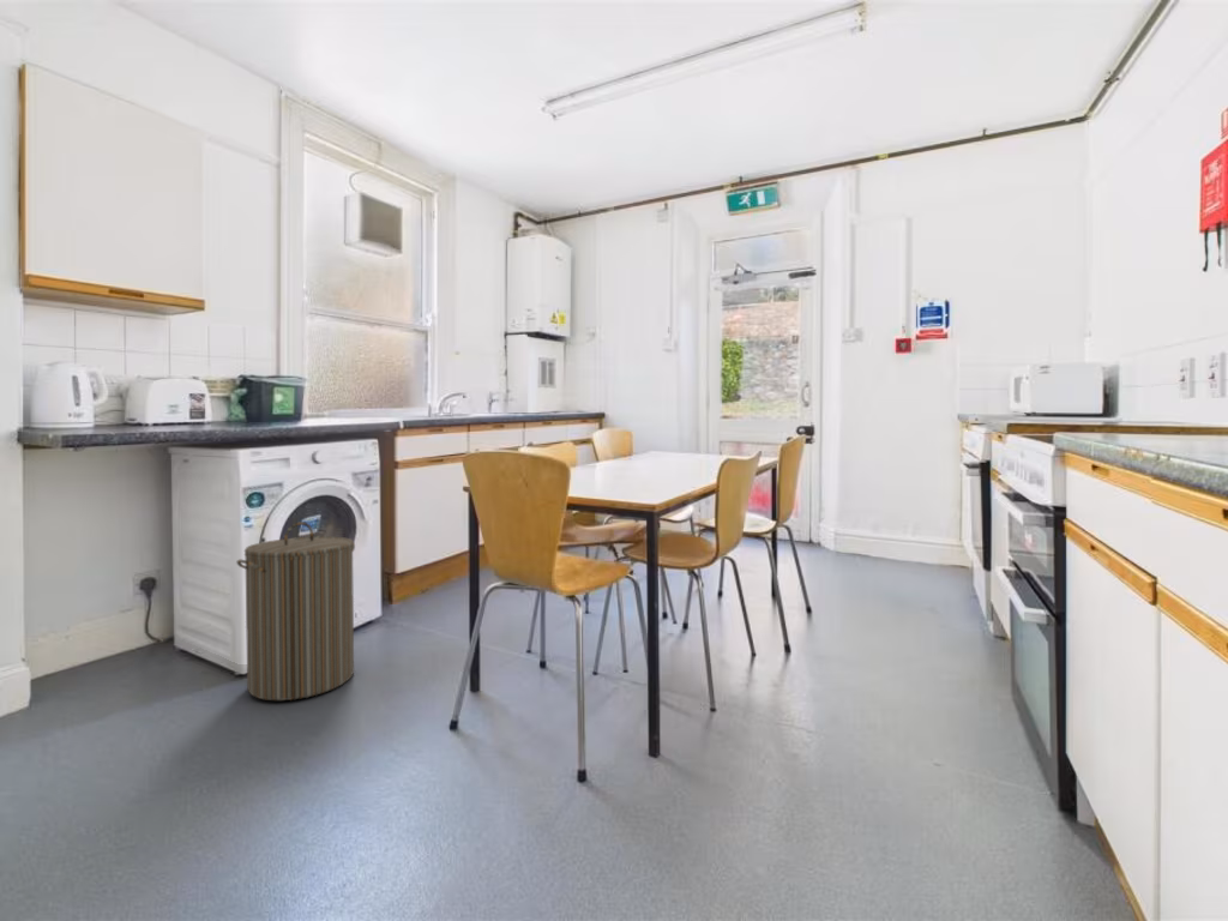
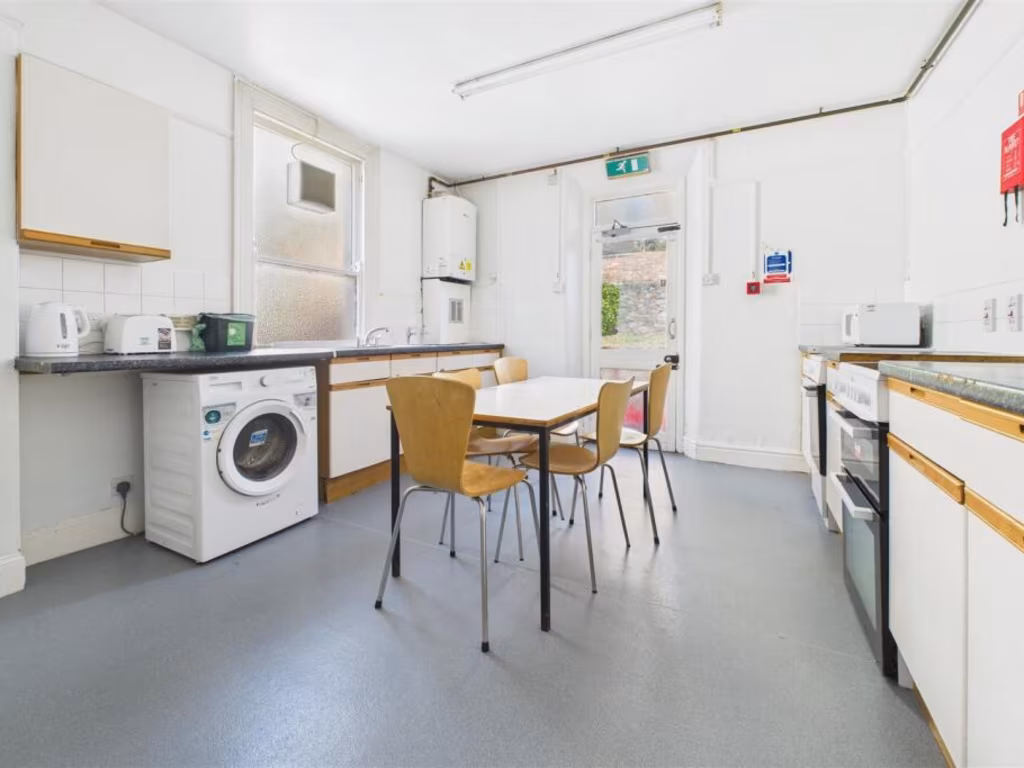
- laundry hamper (301, 601)
